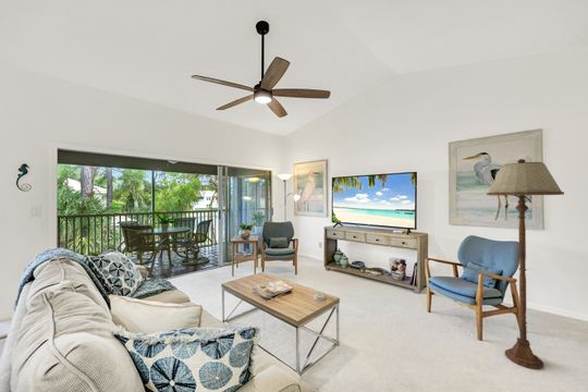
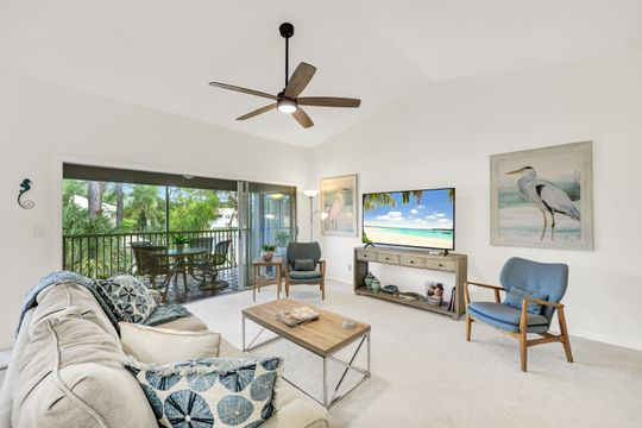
- floor lamp (523, 258)
